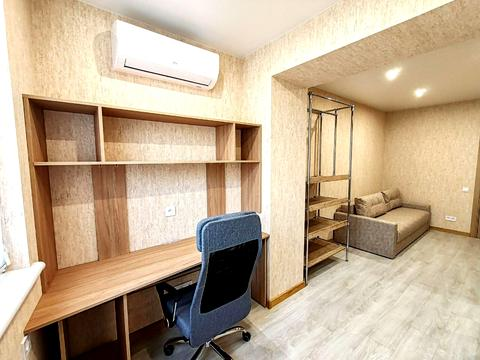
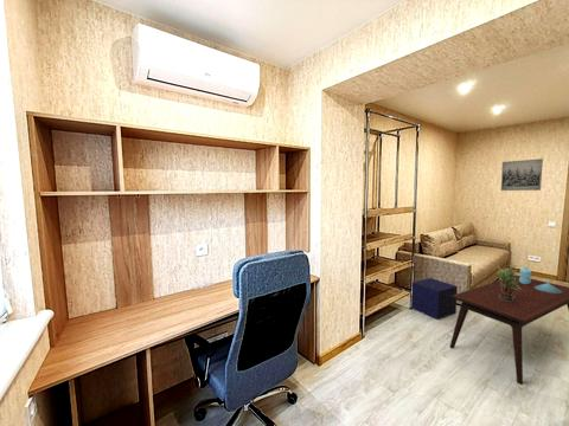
+ speaker (433, 297)
+ decorative container (542, 284)
+ potted plant (509, 282)
+ coffee table (517, 318)
+ wall art (520, 175)
